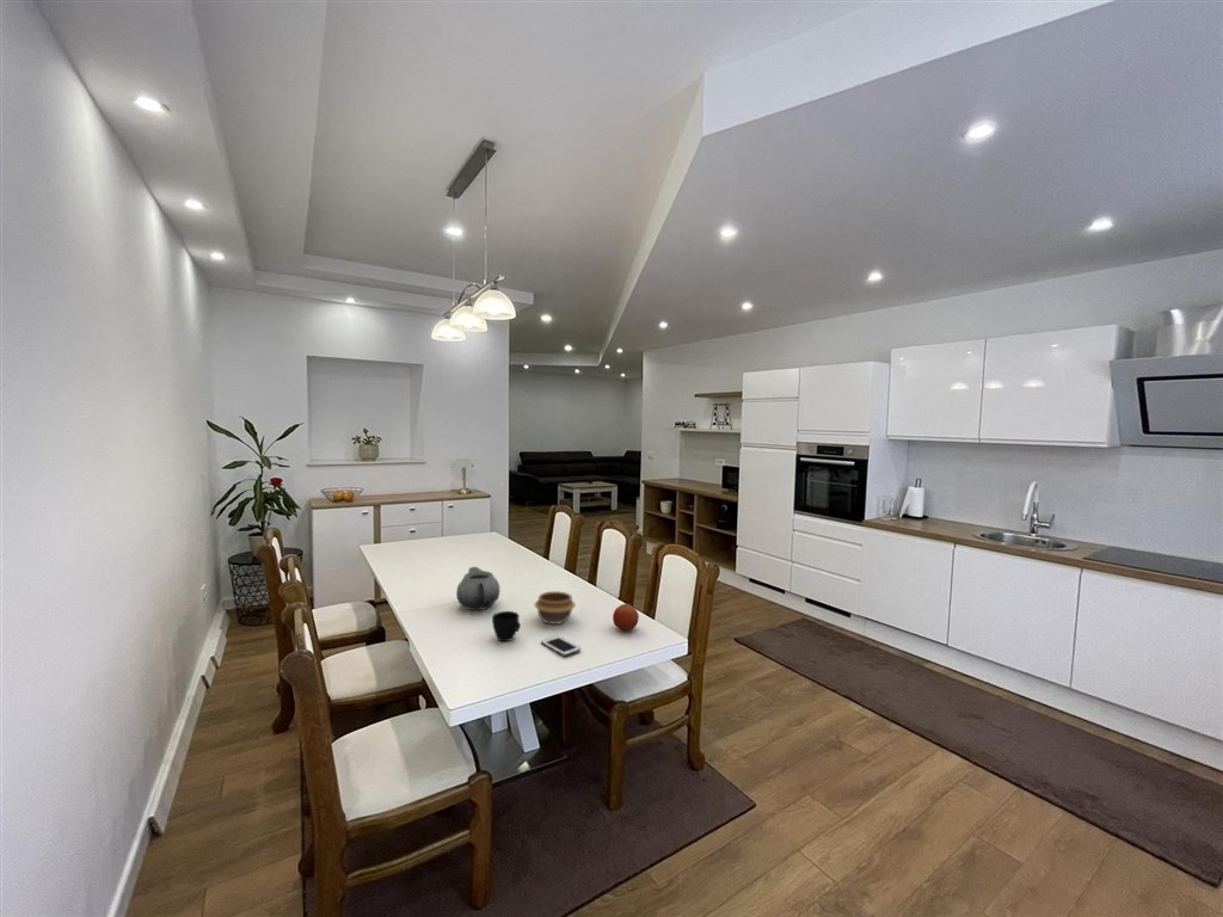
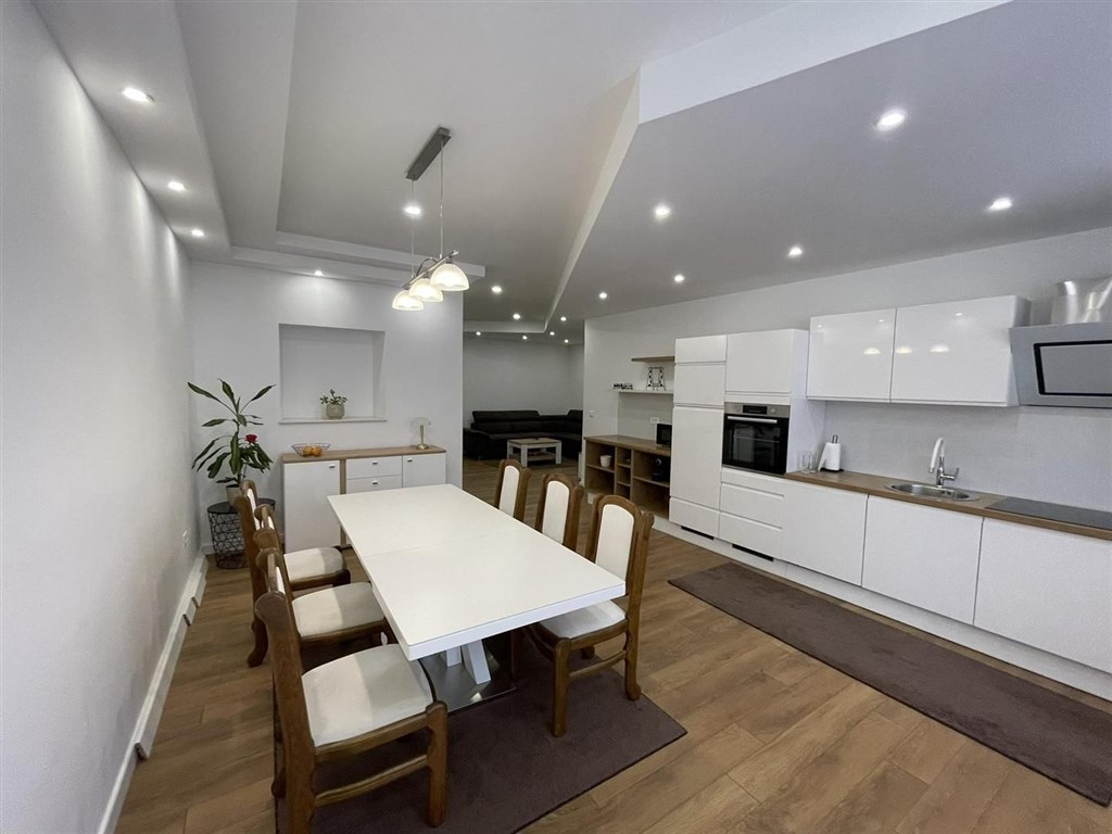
- bowl (554, 608)
- teapot (479, 590)
- cup (505, 627)
- cell phone (560, 645)
- fruit (625, 616)
